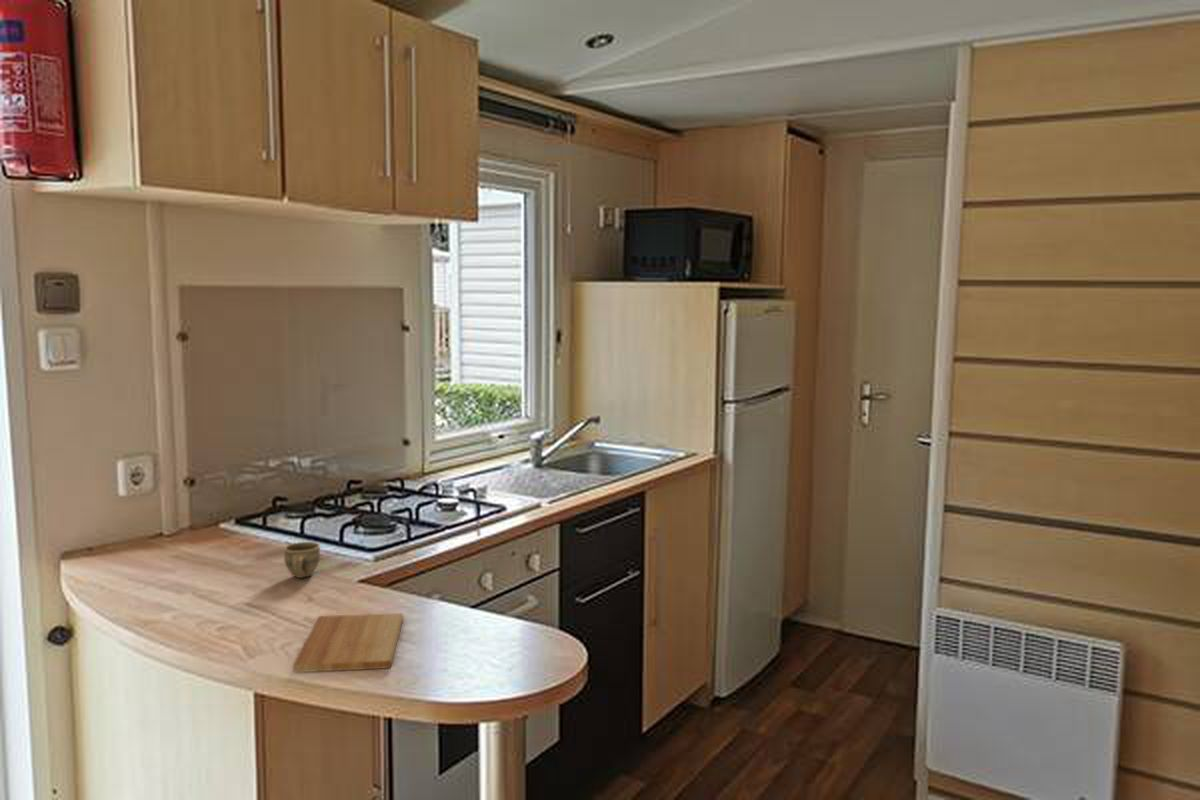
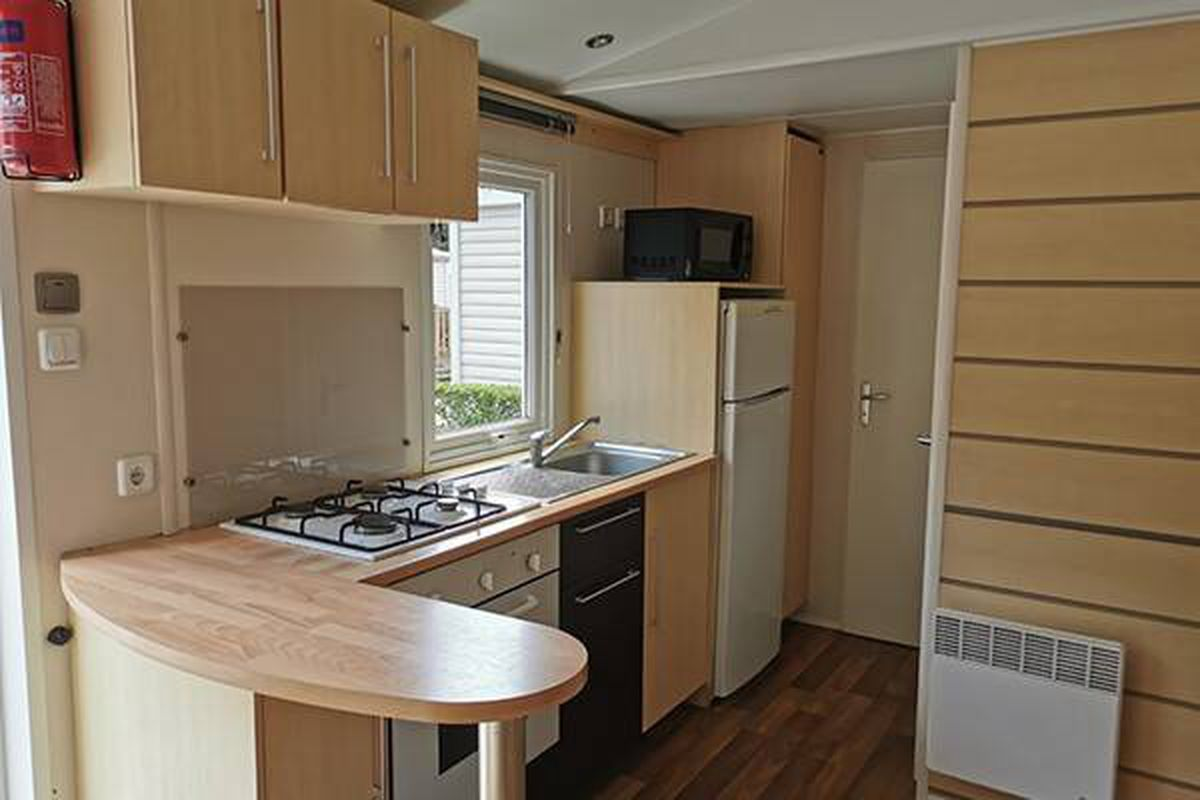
- cup (300, 562)
- cutting board (352, 640)
